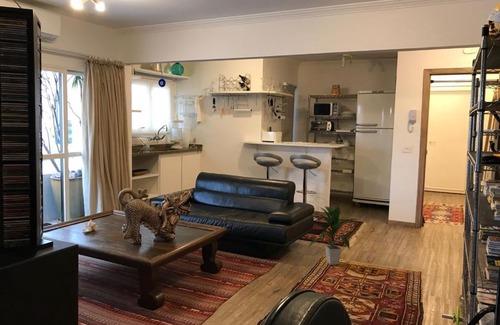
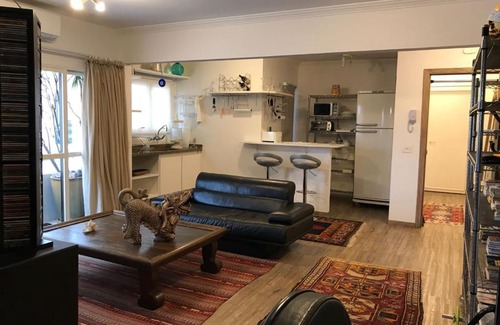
- indoor plant (331, 233)
